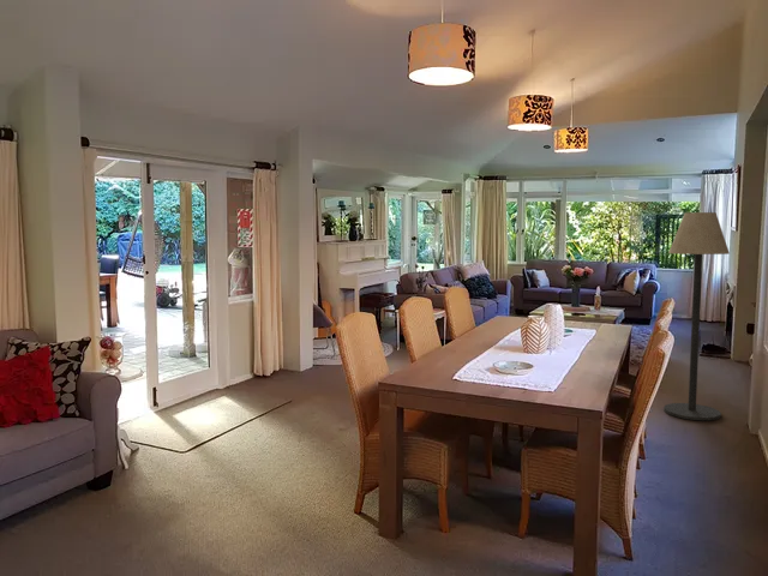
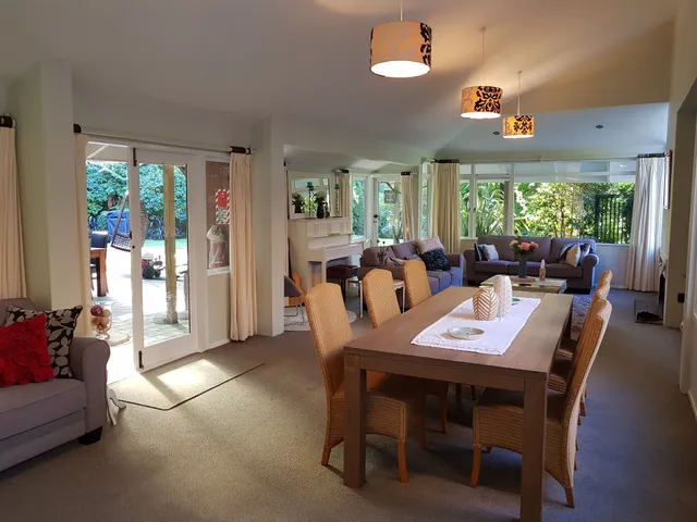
- floor lamp (695, 313)
